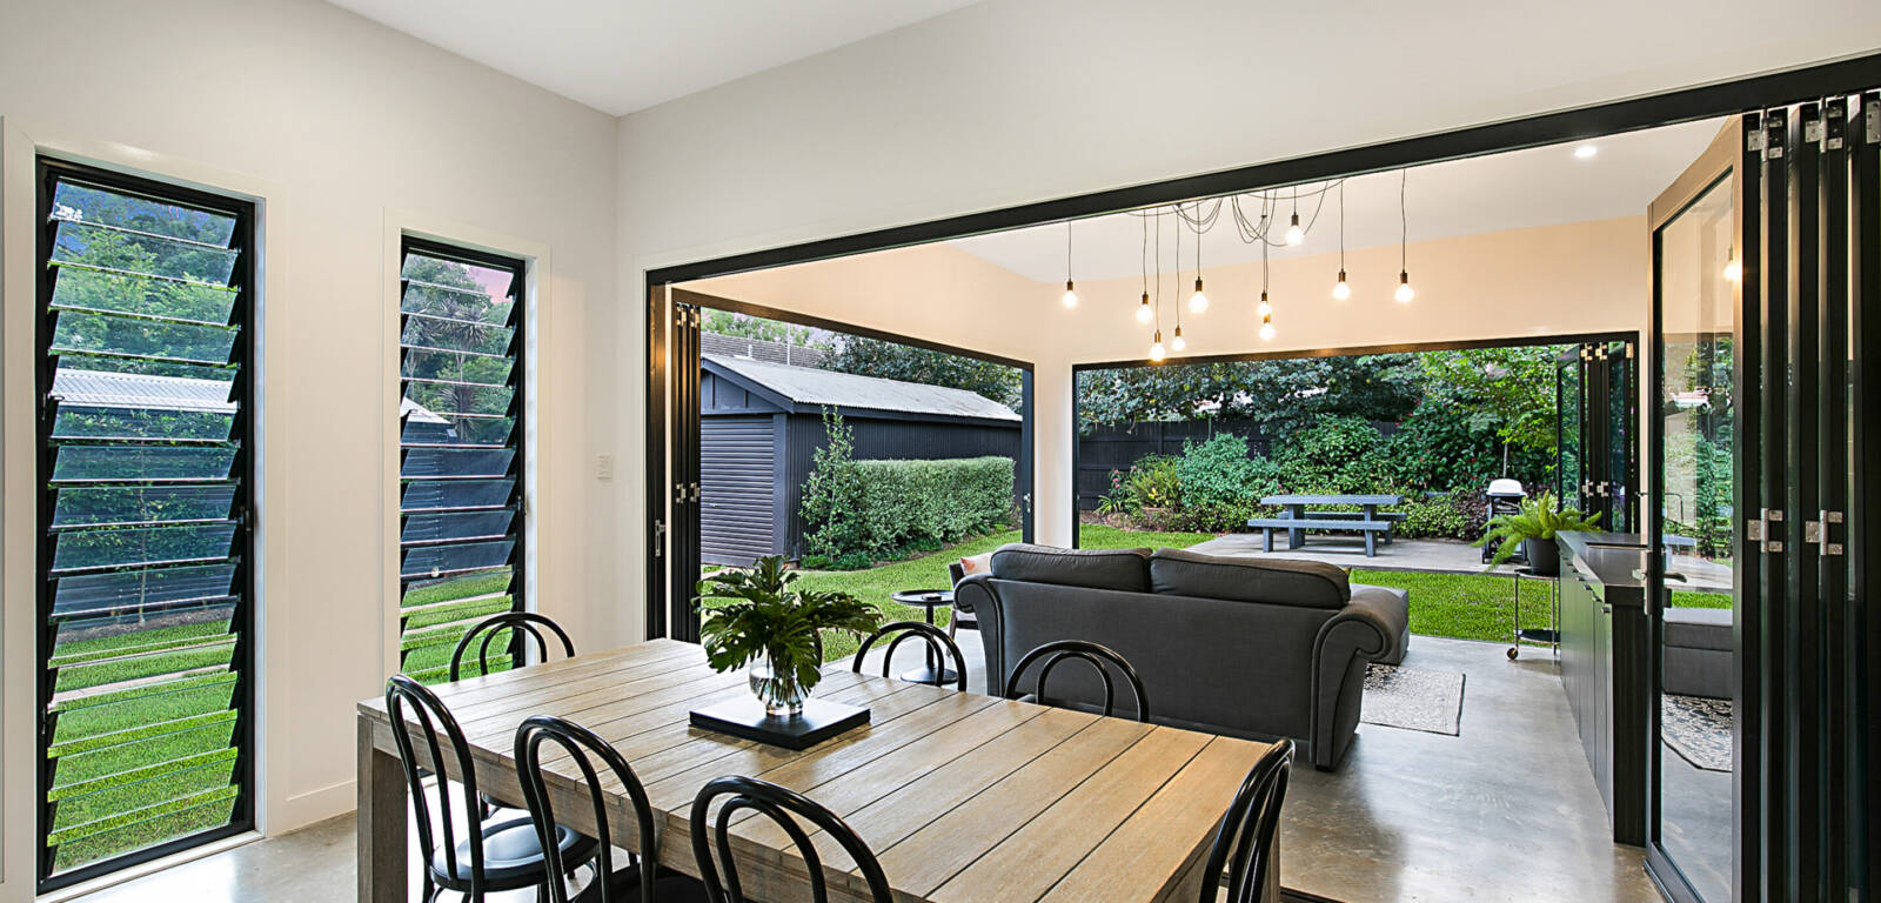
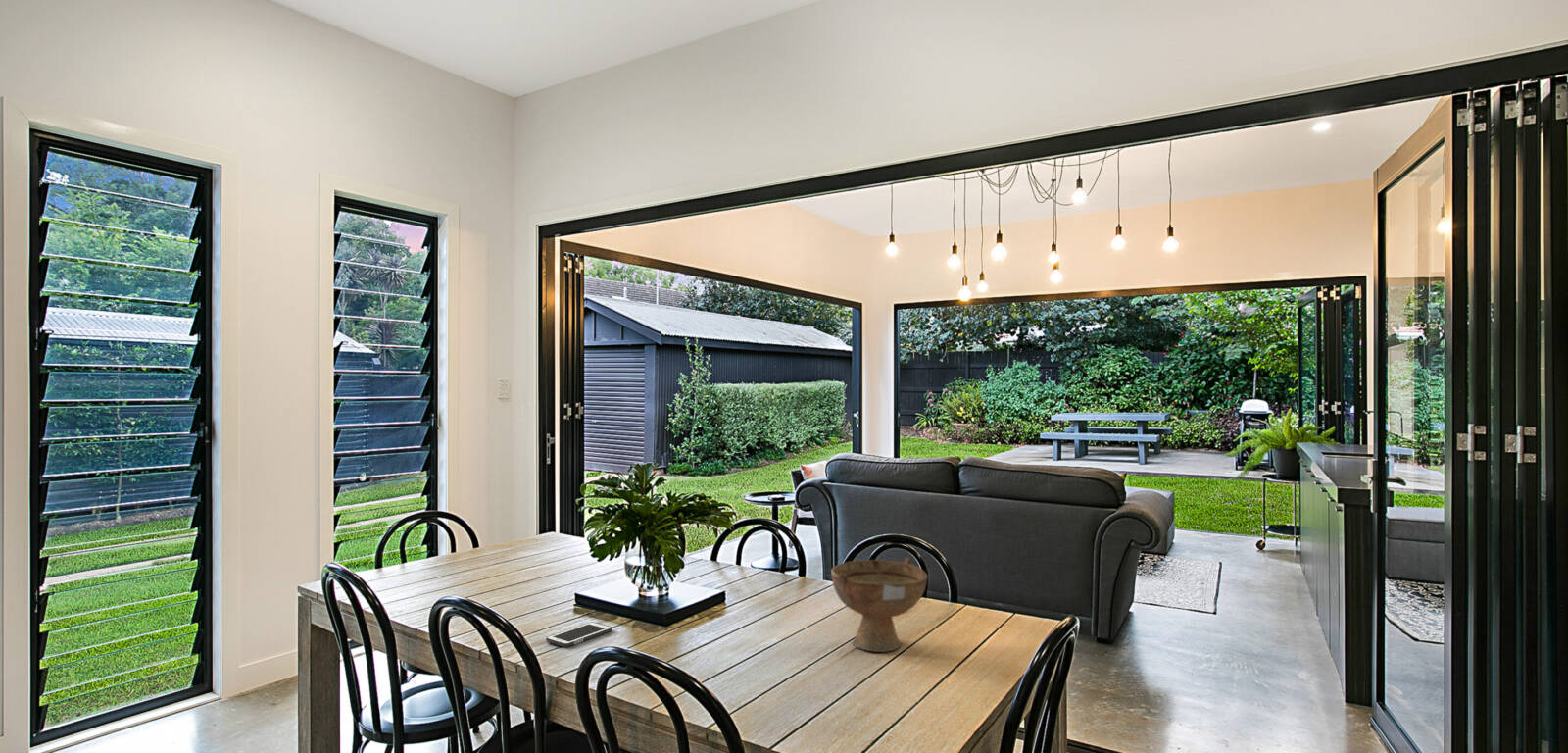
+ cell phone (579, 633)
+ bowl (878, 604)
